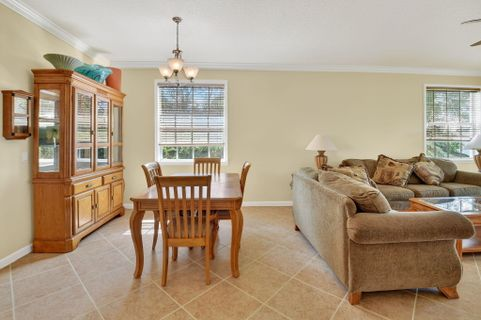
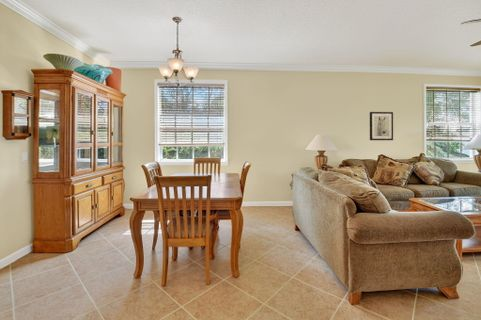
+ wall art (381, 126)
